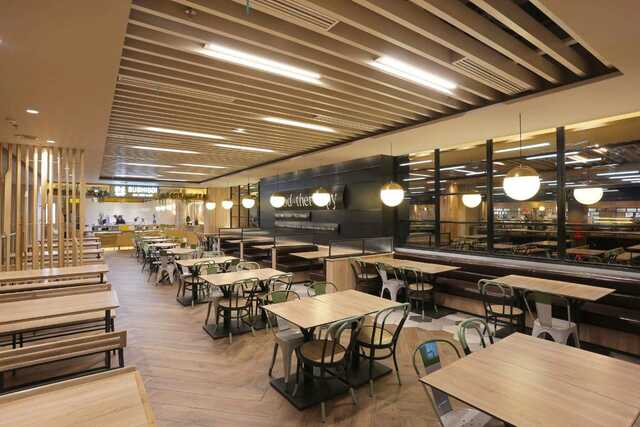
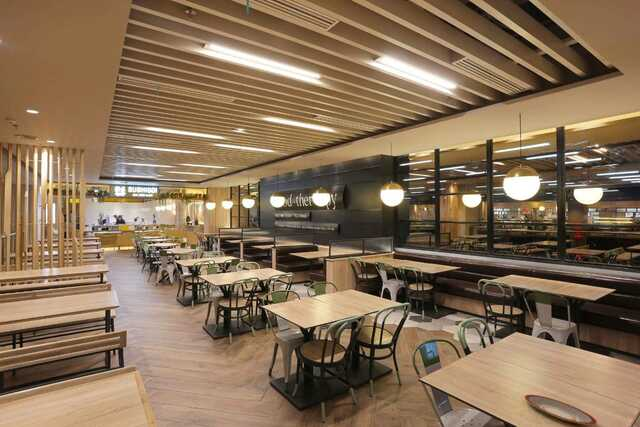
+ plate (558, 411)
